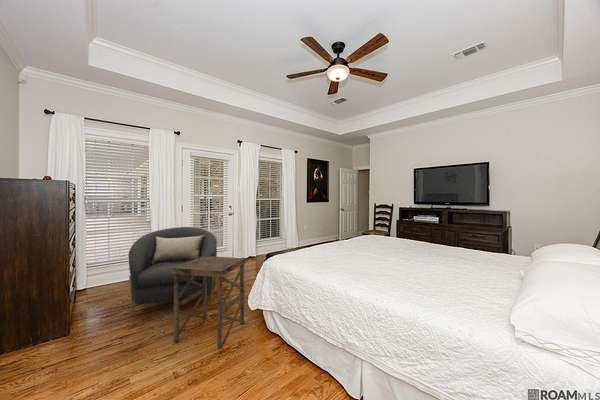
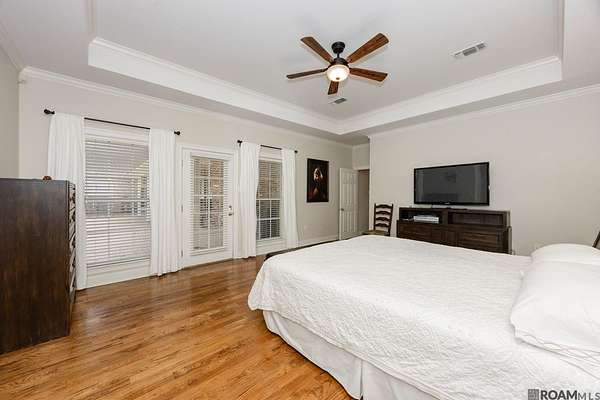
- side table (206, 297)
- armchair (176, 265)
